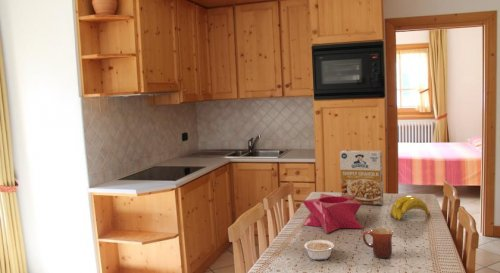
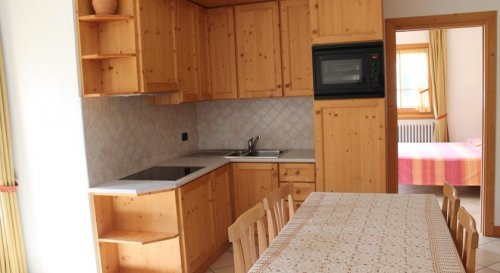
- cereal box (361, 177)
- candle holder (336, 211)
- legume (319, 249)
- banana (411, 206)
- mug (378, 243)
